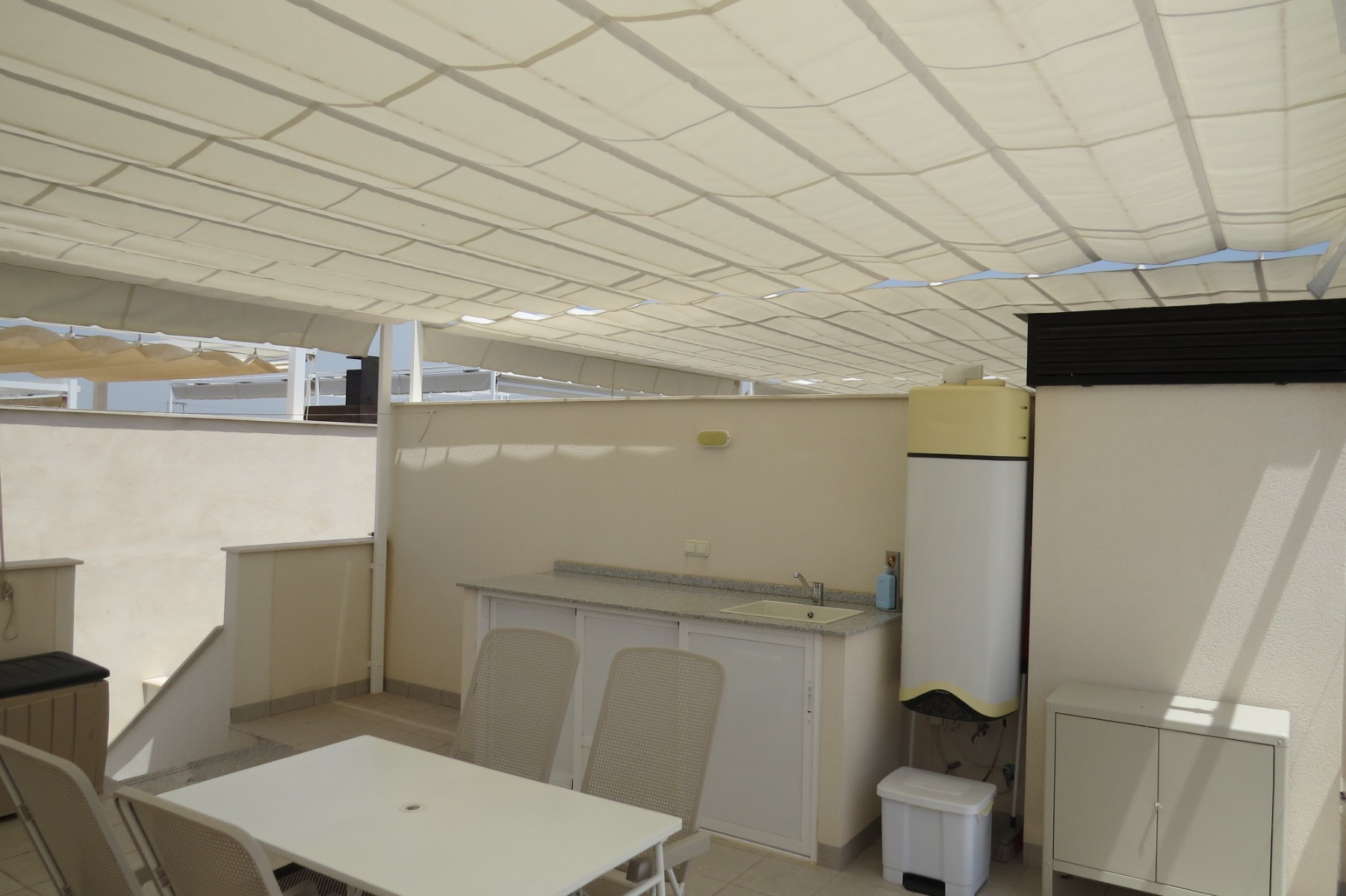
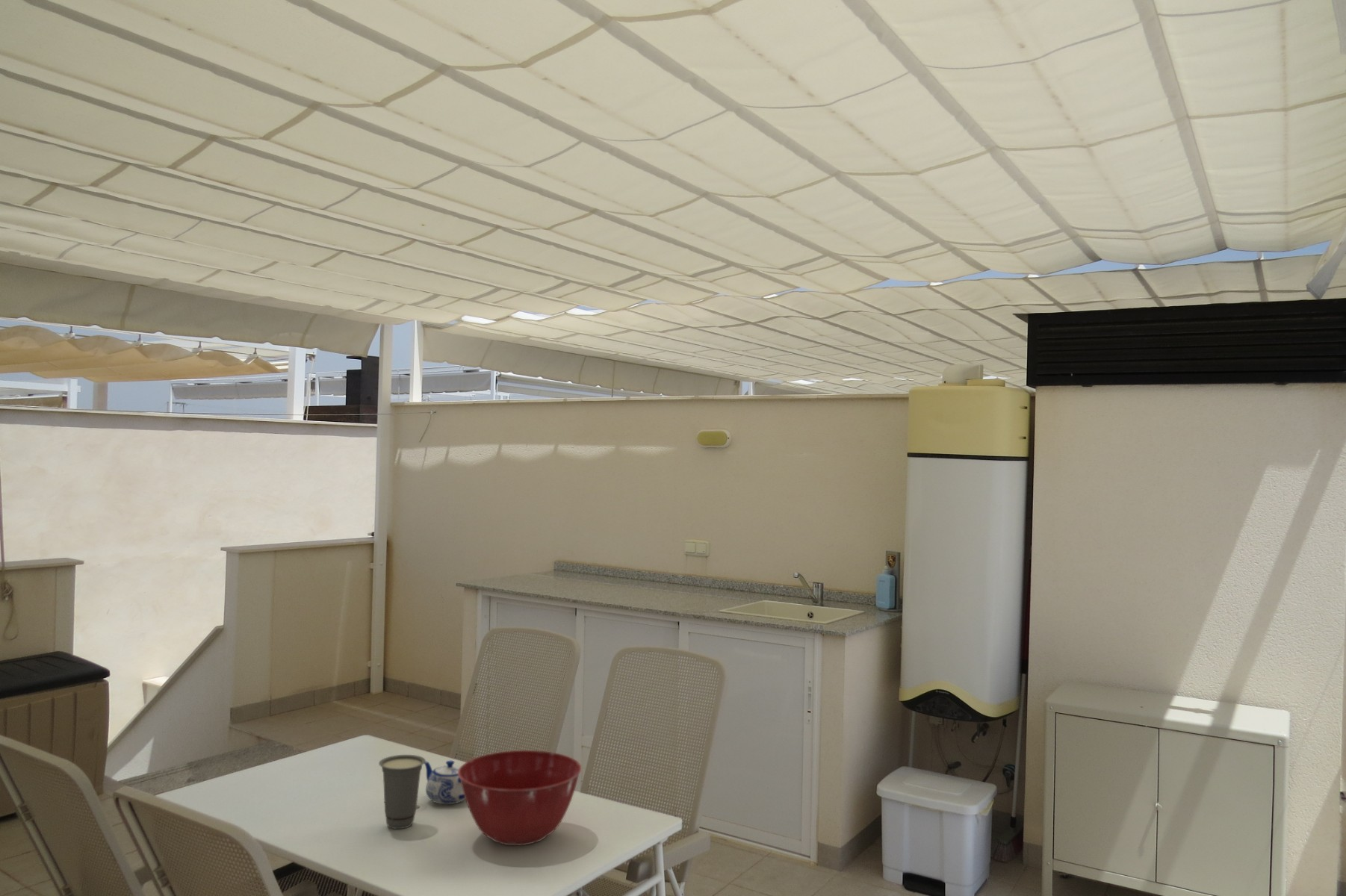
+ teapot (447, 779)
+ cup (401, 793)
+ mixing bowl (519, 800)
